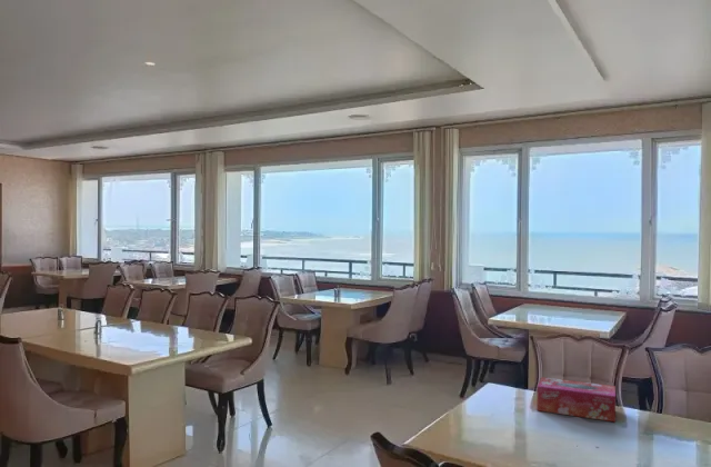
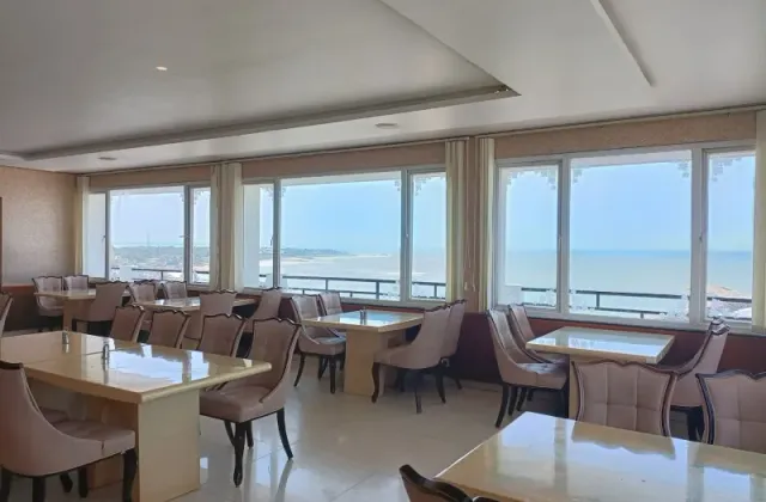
- tissue box (575, 398)
